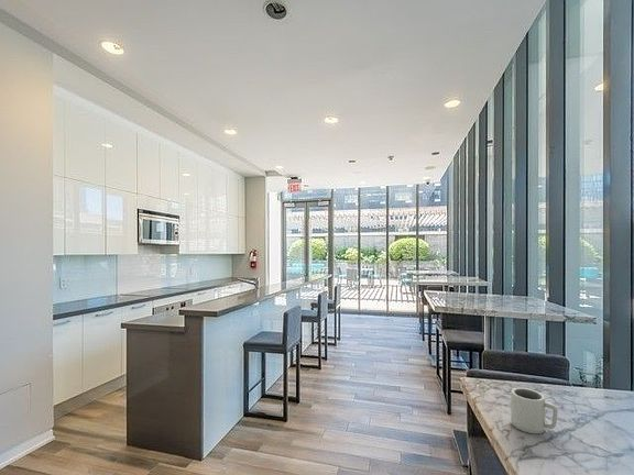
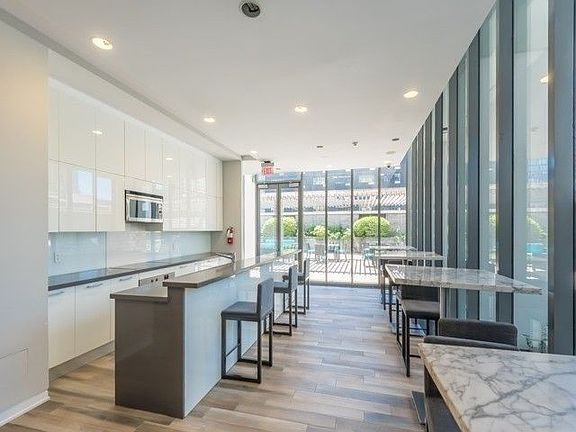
- cup (533, 411)
